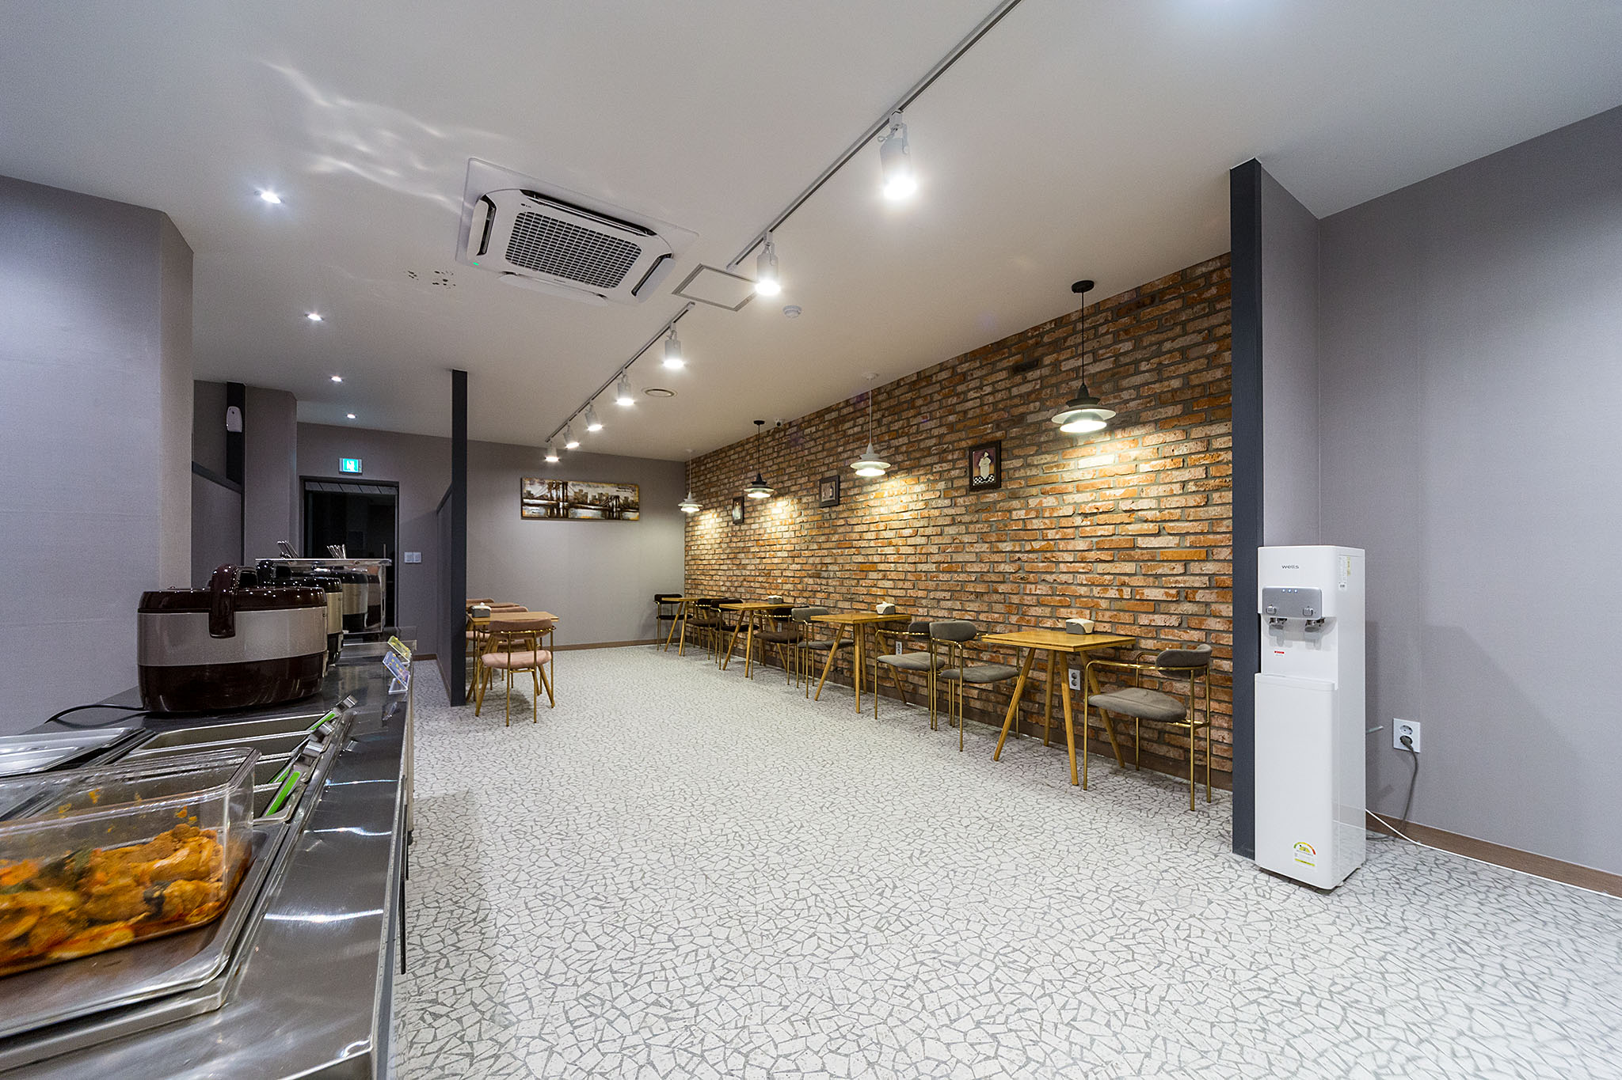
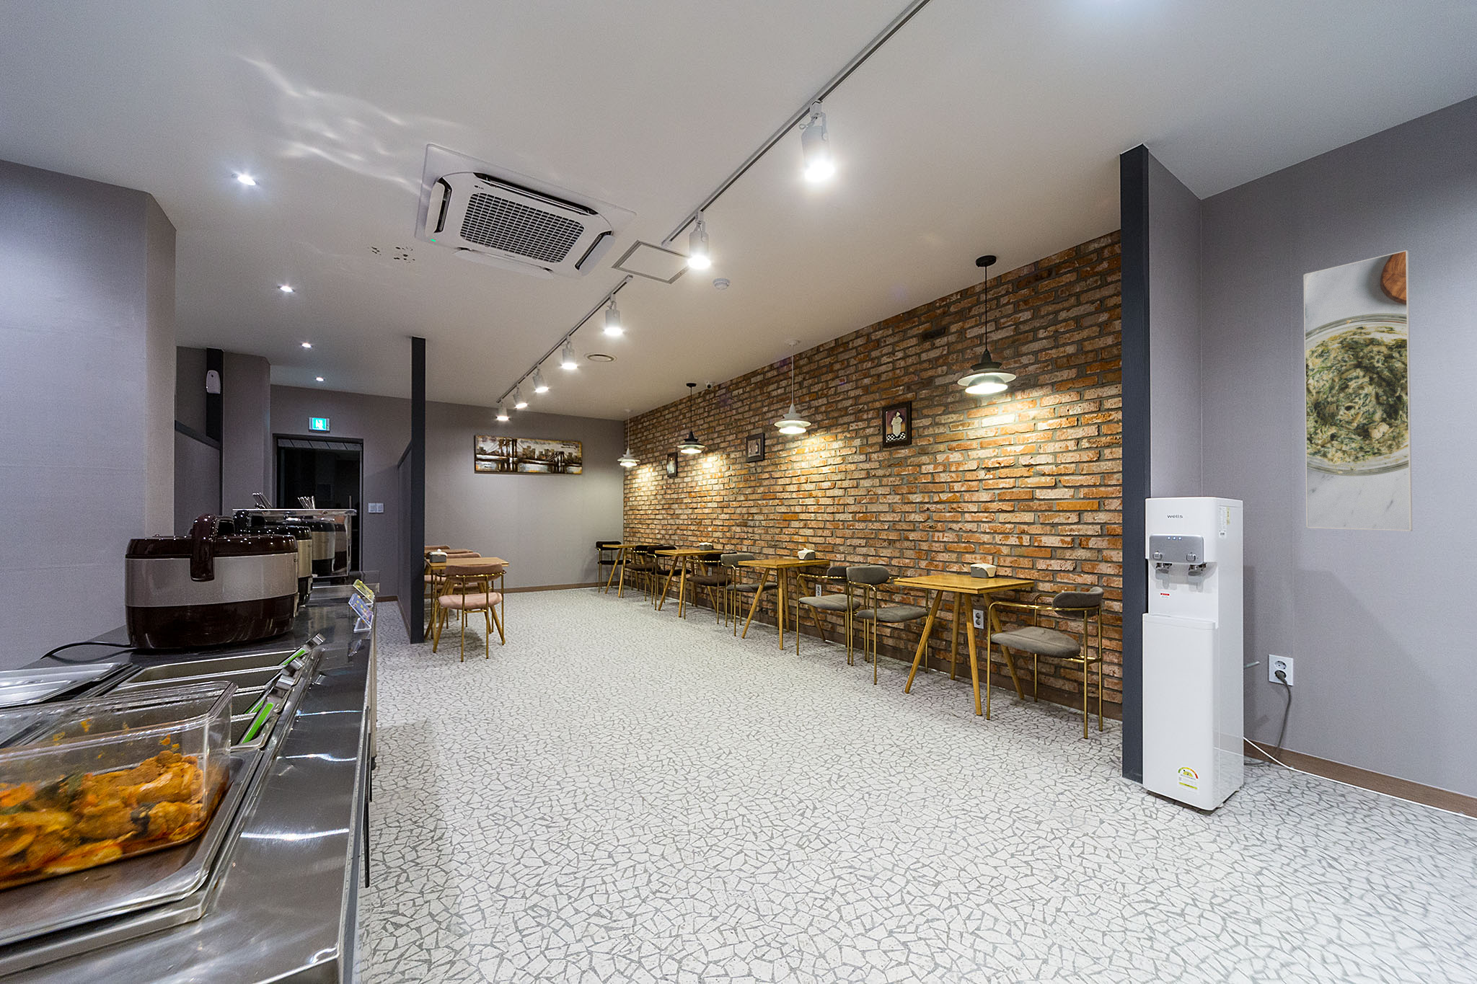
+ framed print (1355, 395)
